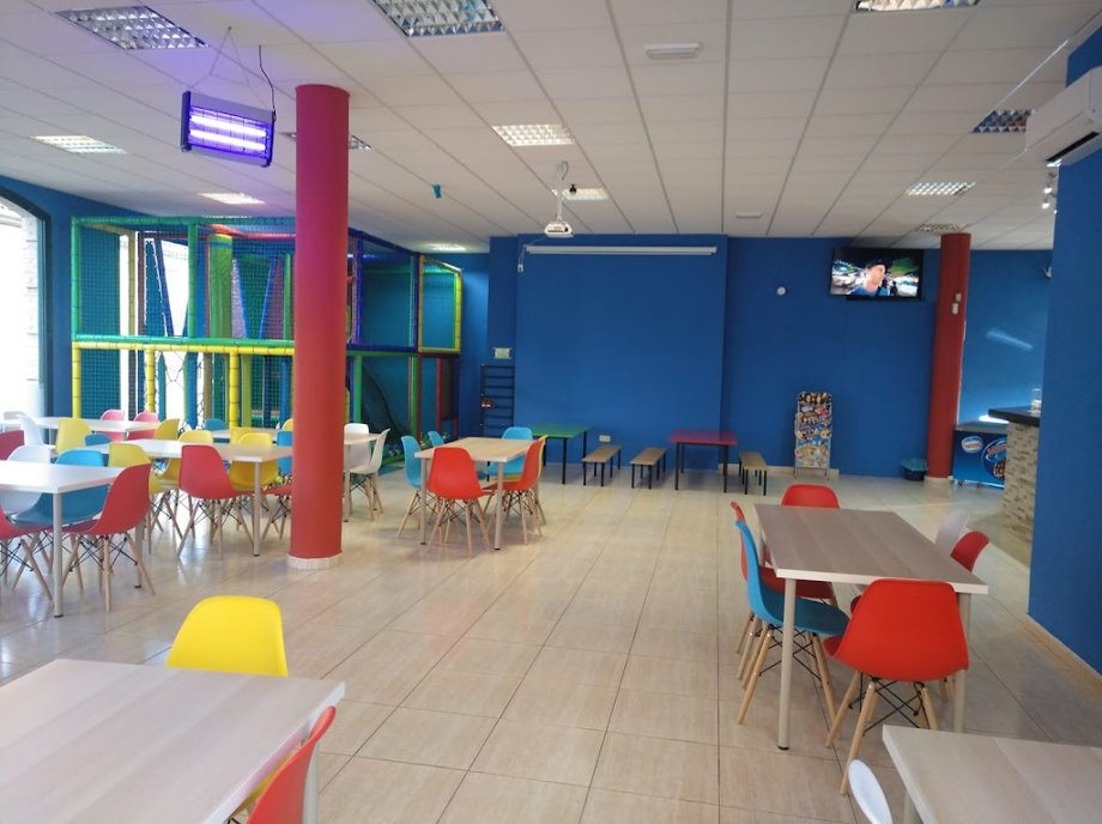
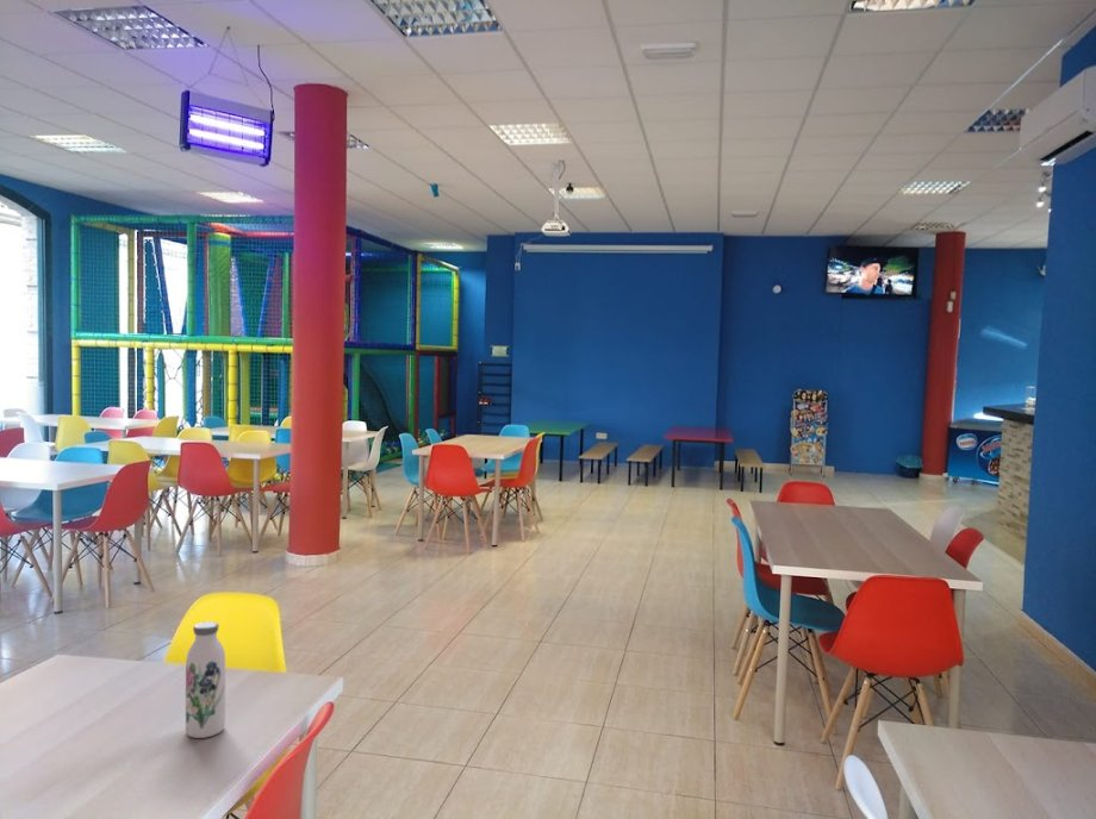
+ water bottle (205, 676)
